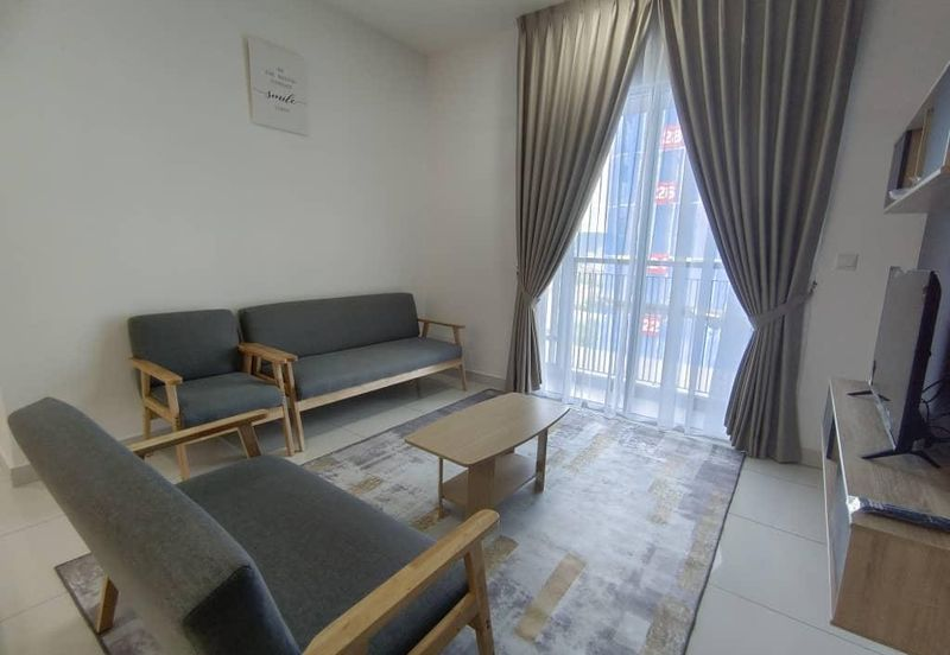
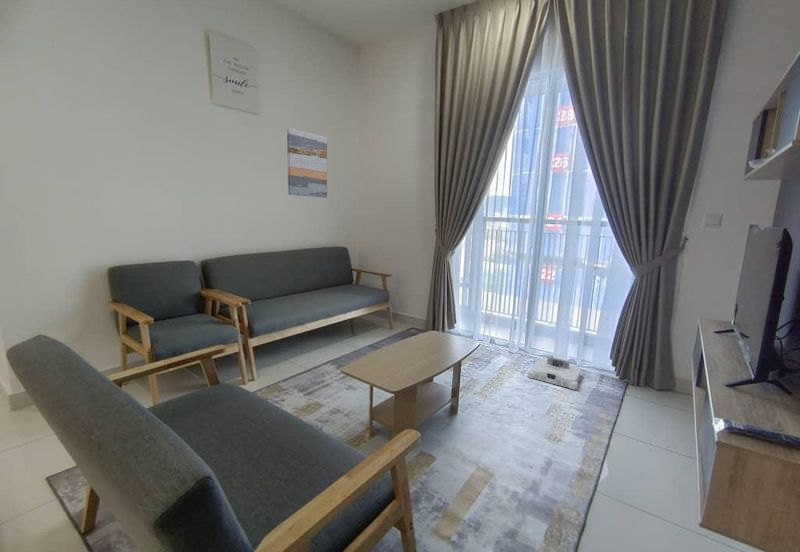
+ wall art (308, 165)
+ robot vacuum (555, 369)
